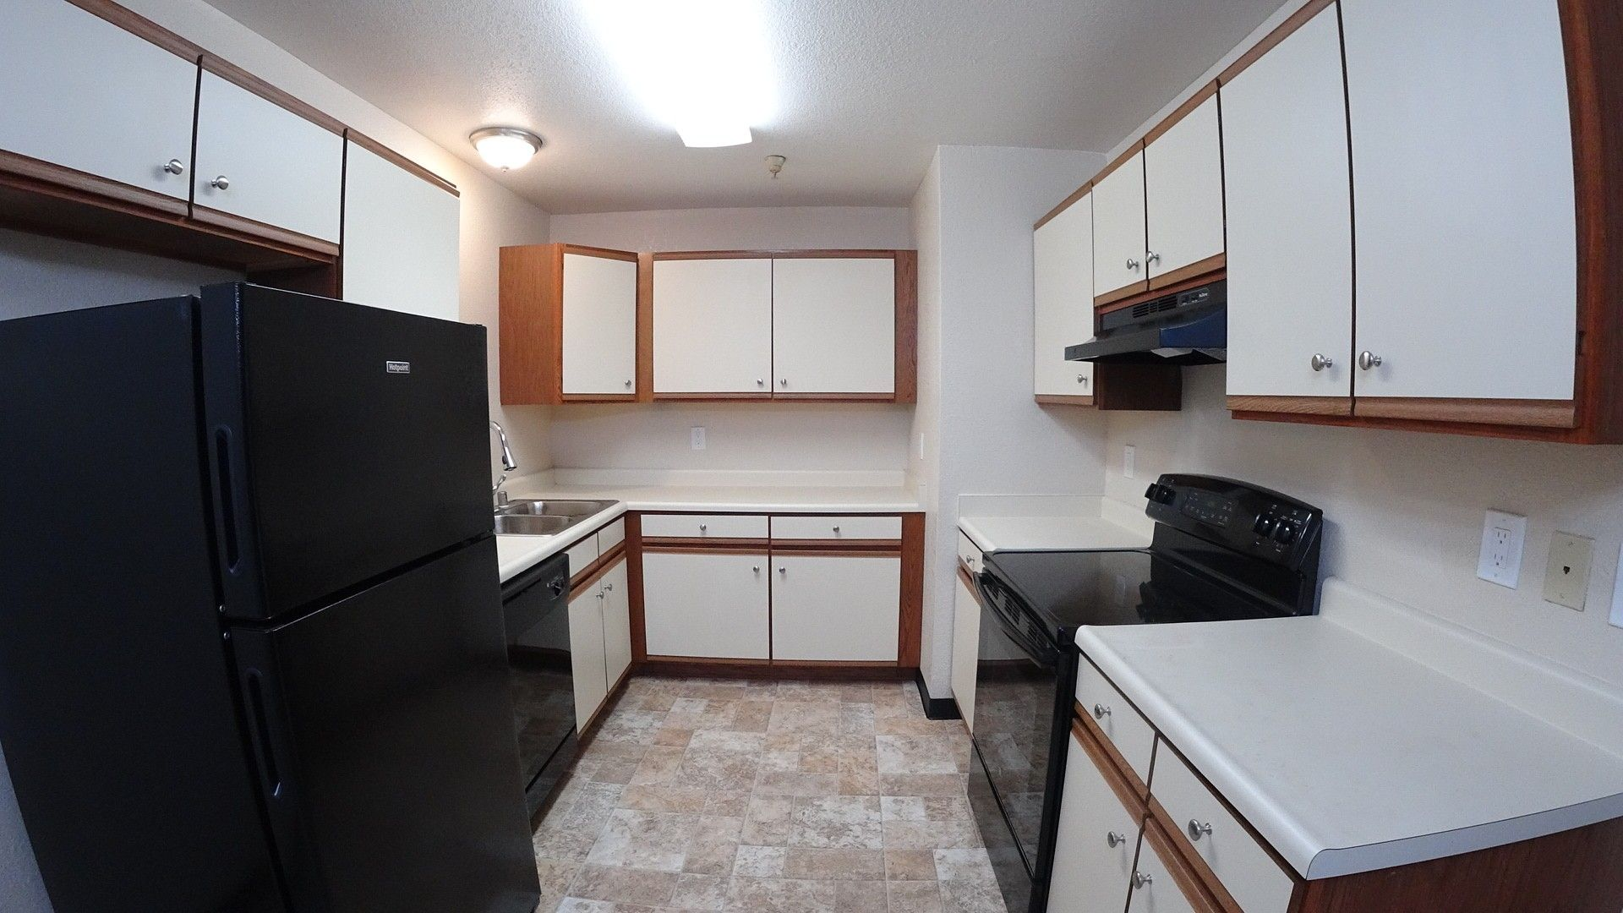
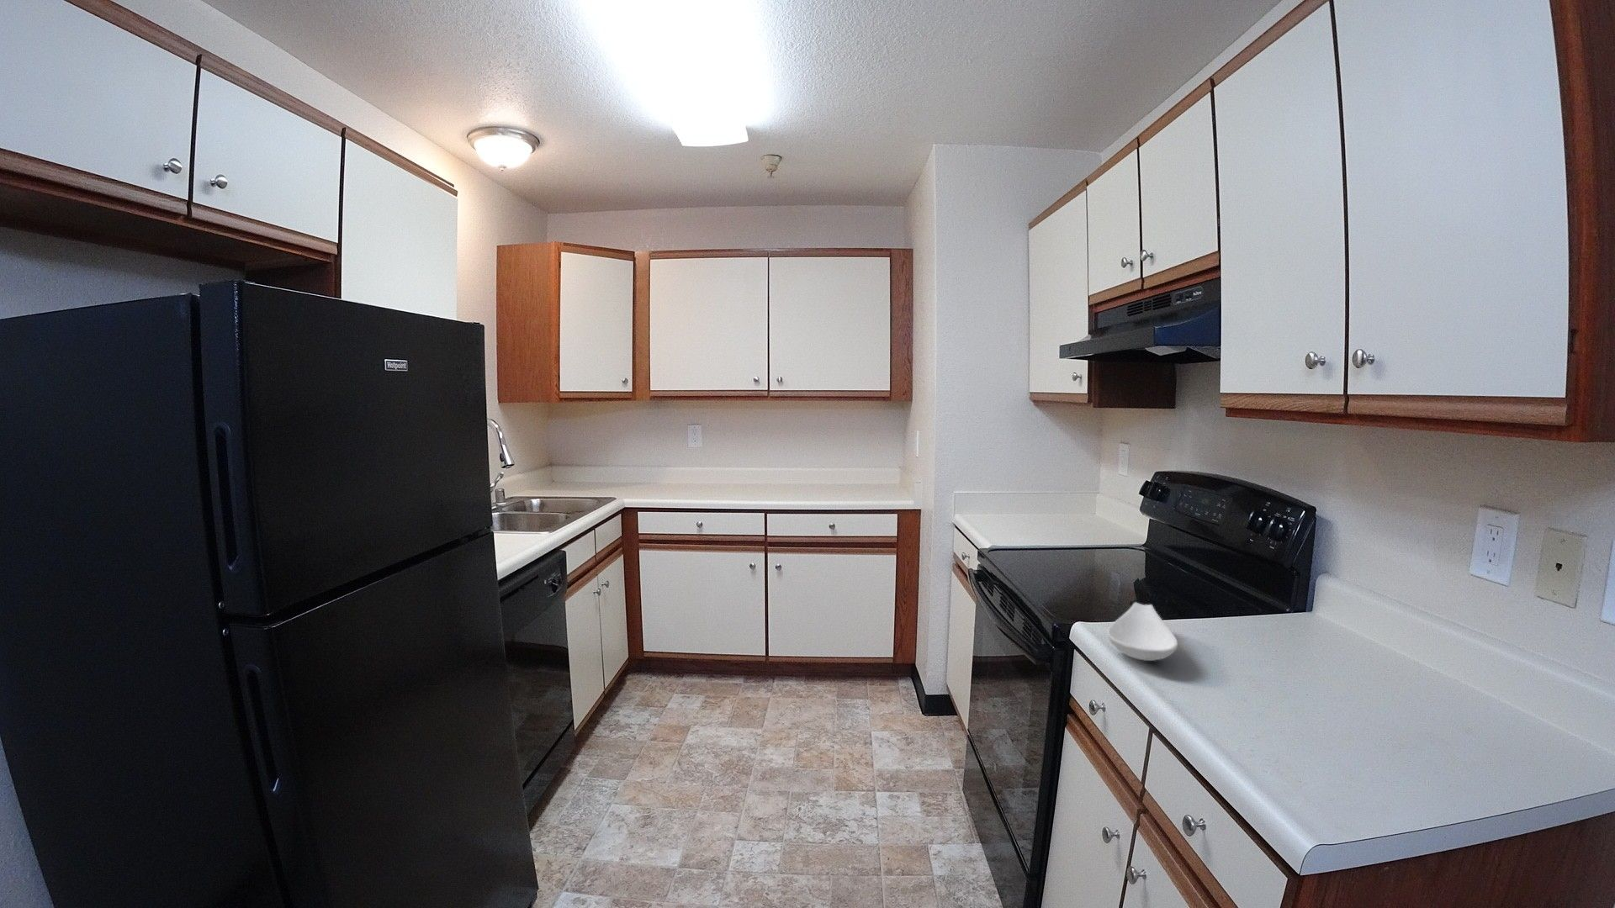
+ spoon rest (1140, 628)
